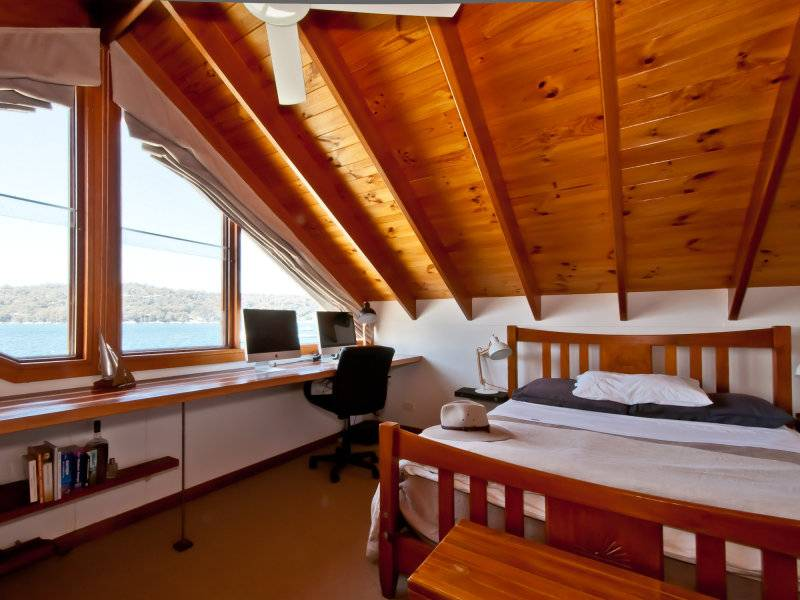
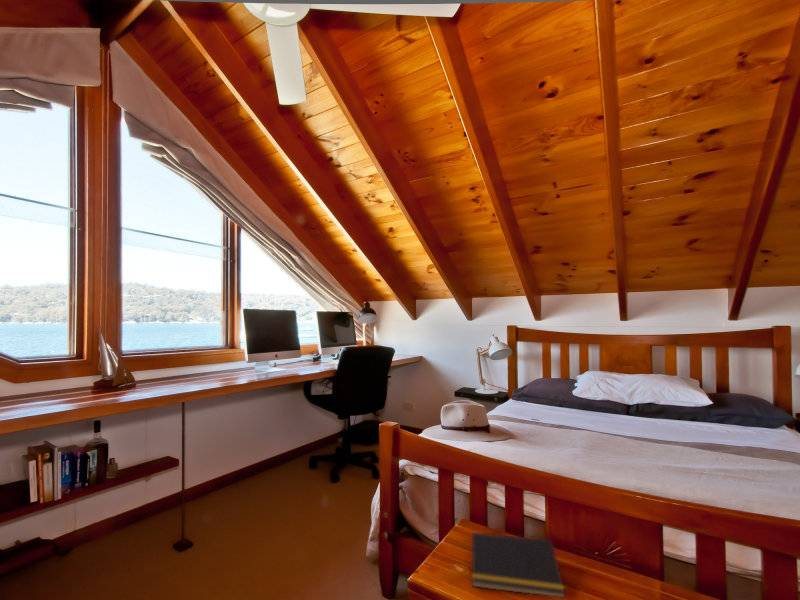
+ notepad (514, 562)
